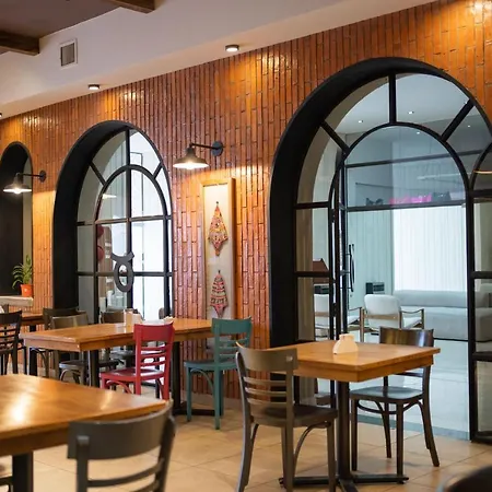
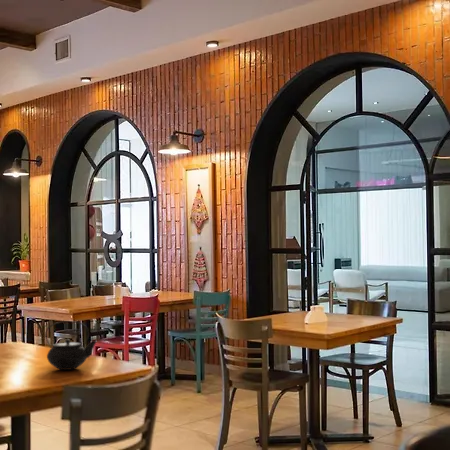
+ teapot (71, 344)
